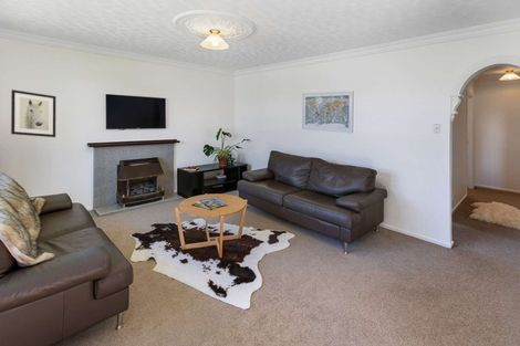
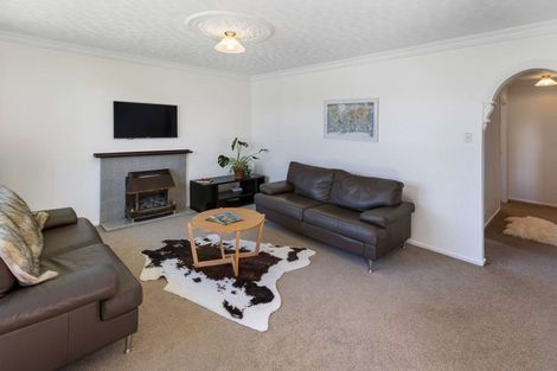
- wall art (34, 114)
